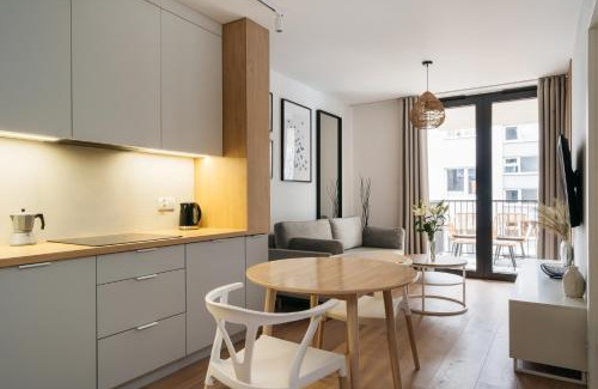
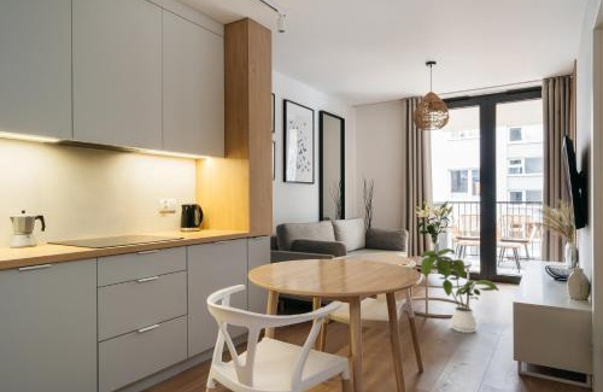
+ house plant (451, 289)
